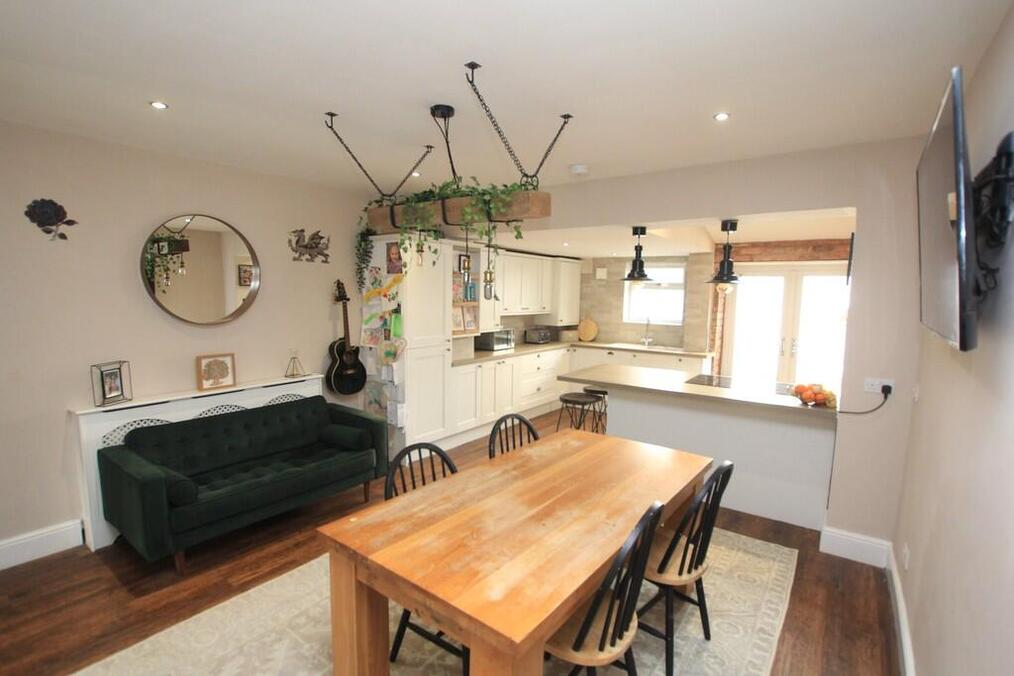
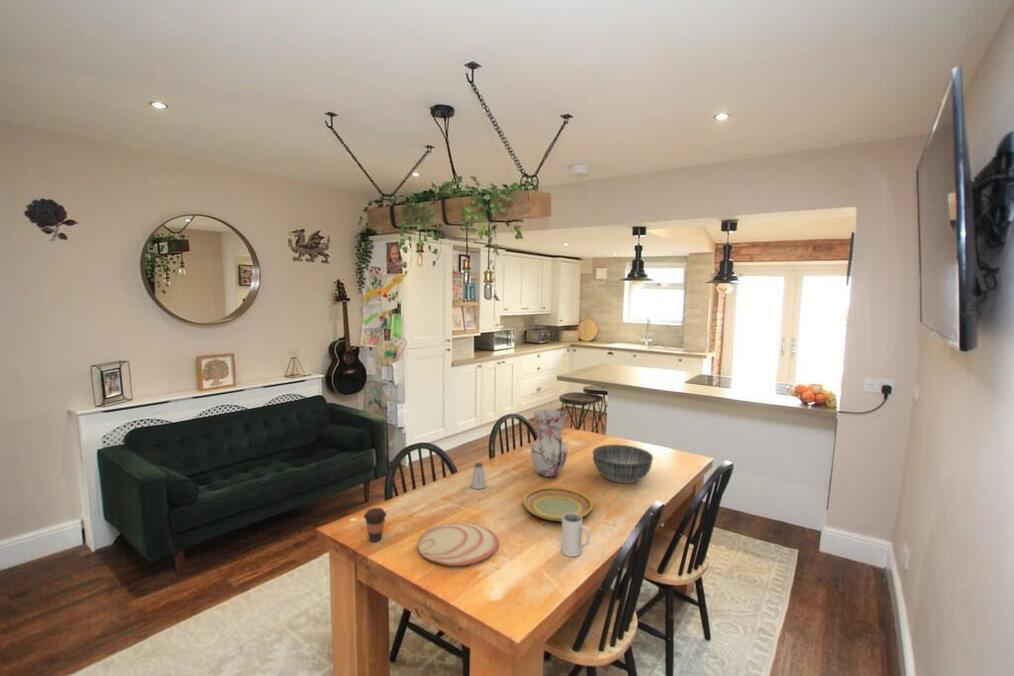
+ saltshaker (478, 474)
+ bowl (621, 465)
+ plate (458, 539)
+ mug (576, 536)
+ vase (549, 444)
+ plate (557, 505)
+ coffee cup (375, 525)
